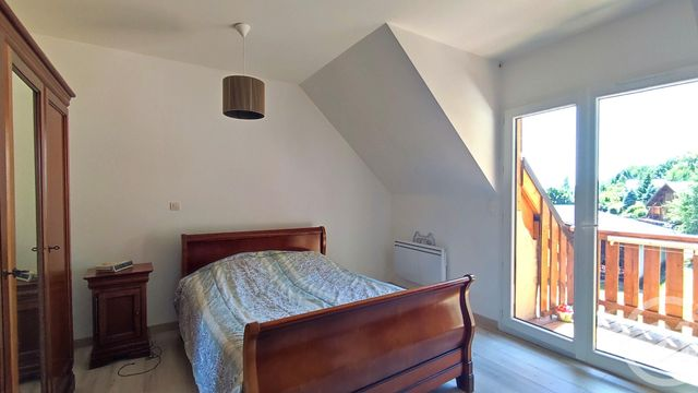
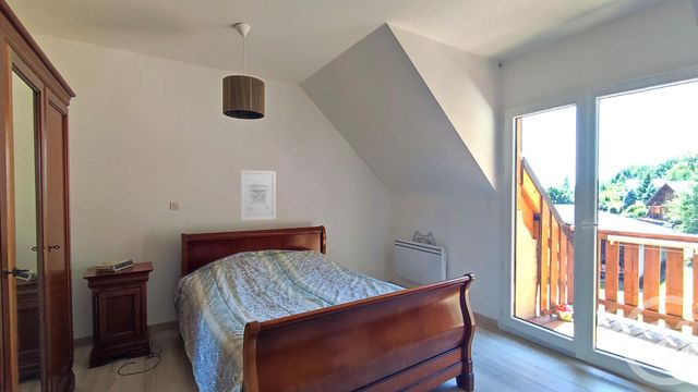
+ wall art (258, 195)
